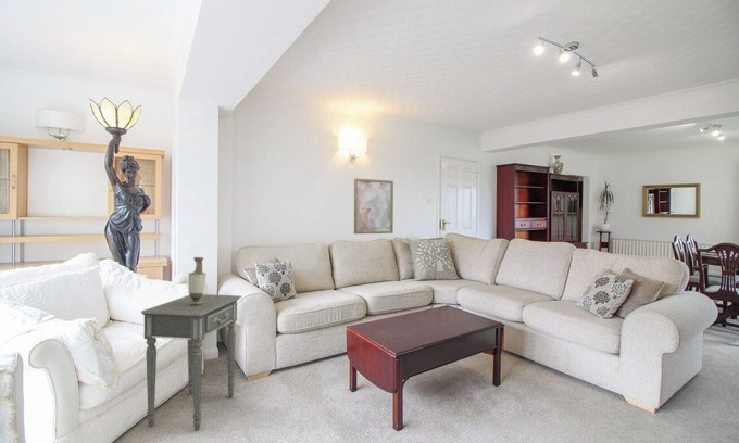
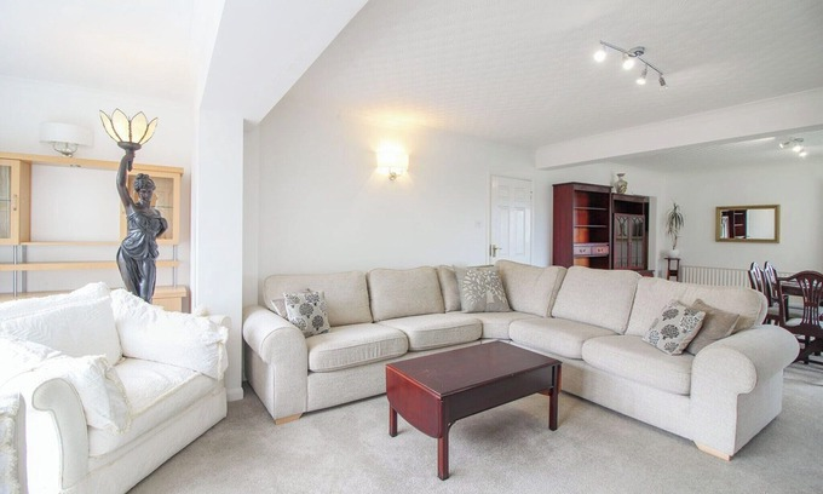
- wall art (374, 206)
- side table (196, 356)
- vase (197, 280)
